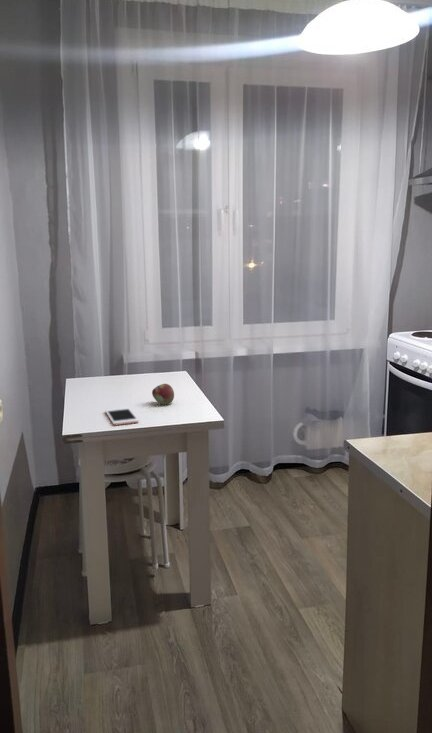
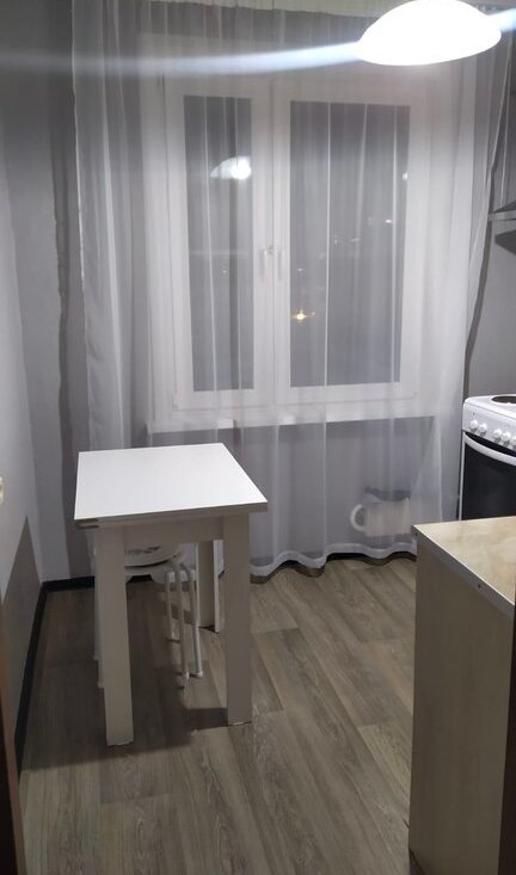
- fruit (163, 393)
- cell phone (121, 415)
